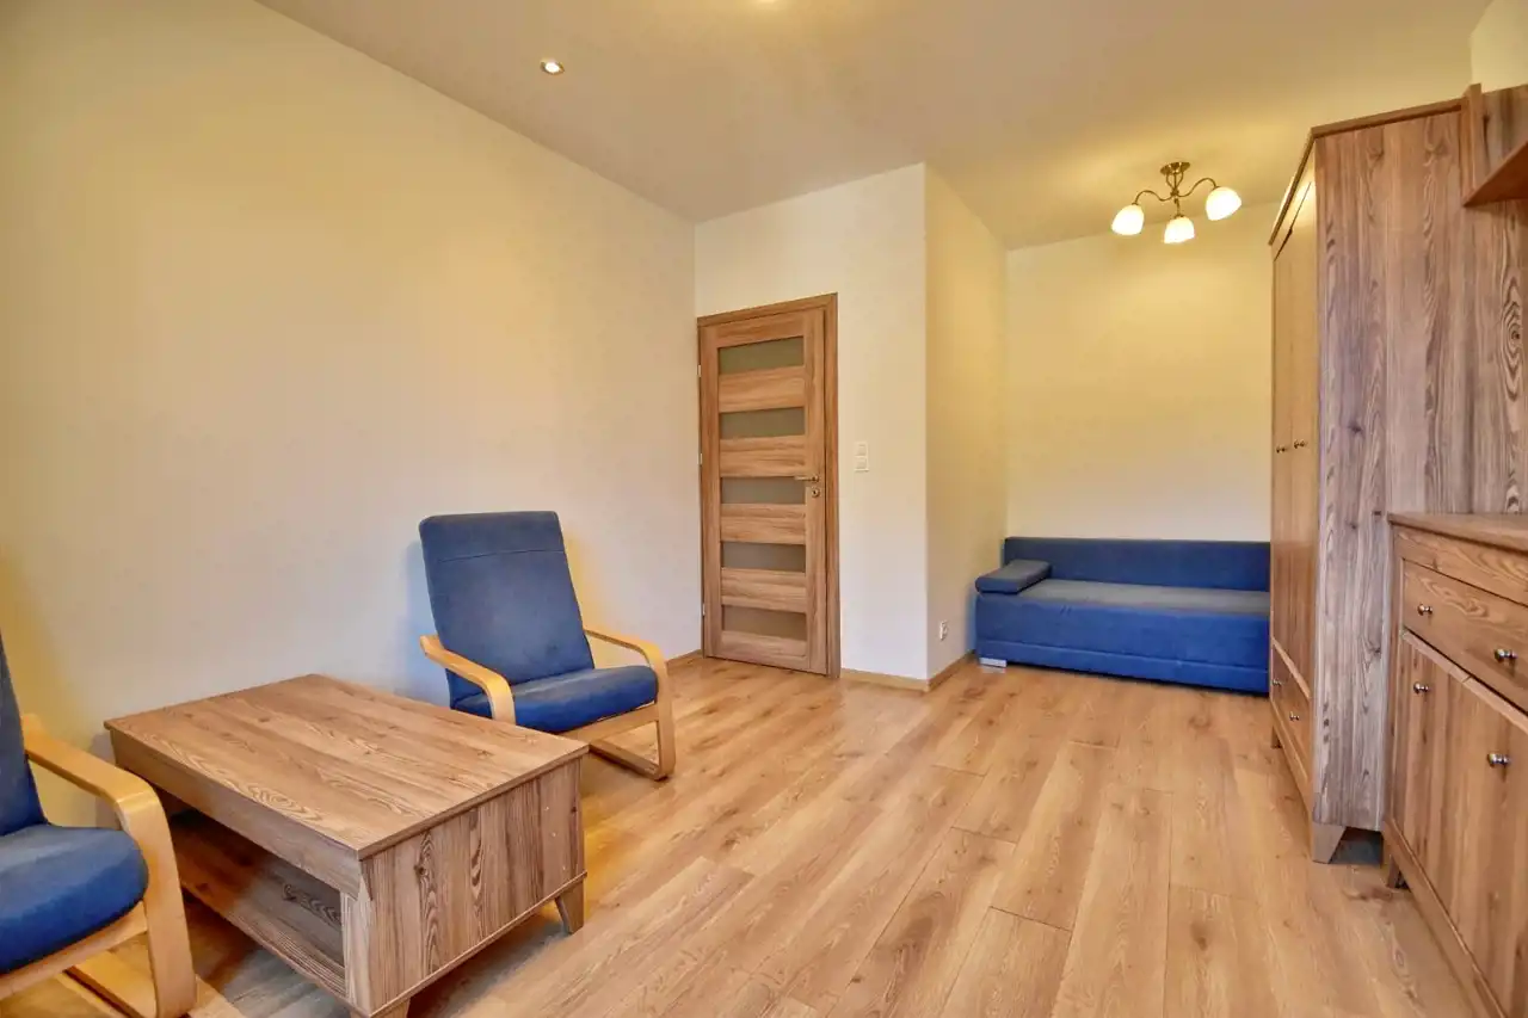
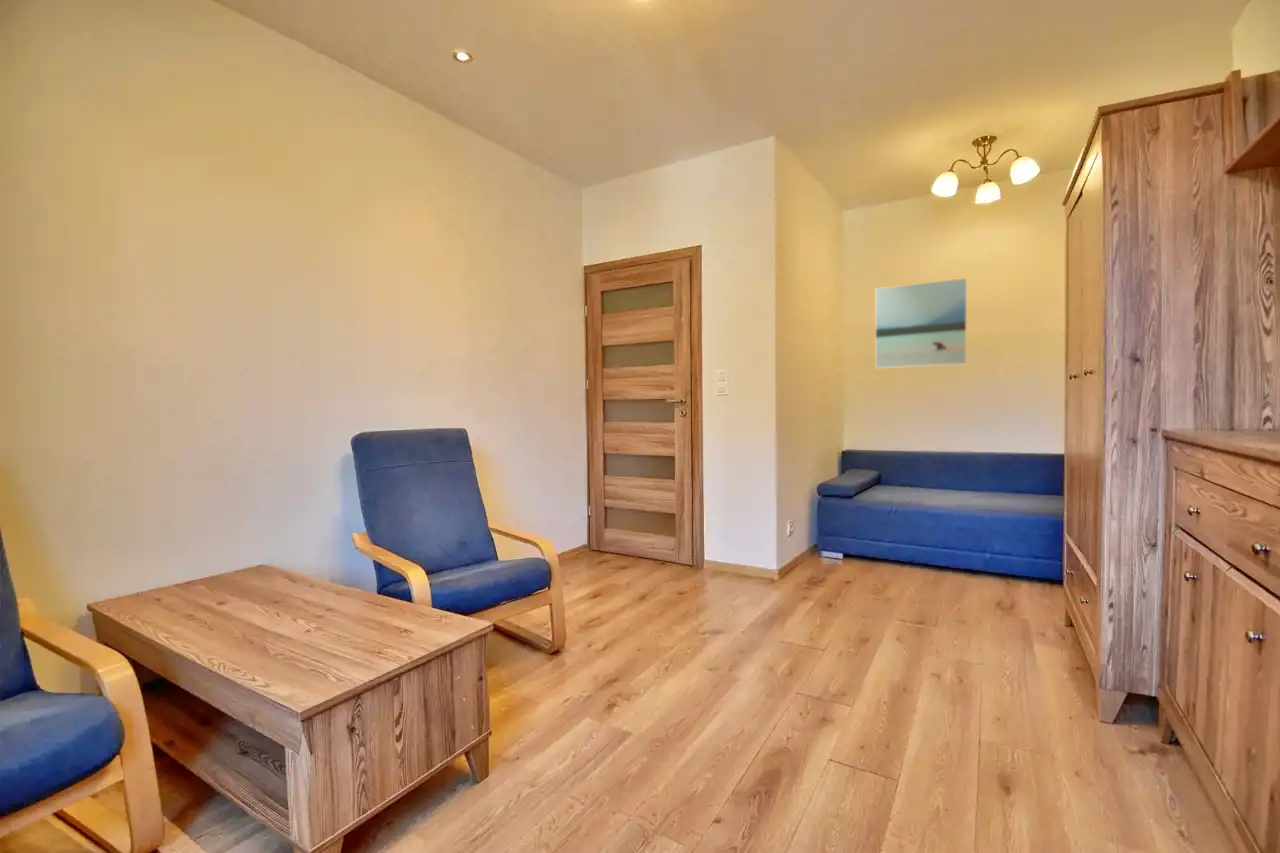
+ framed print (919, 325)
